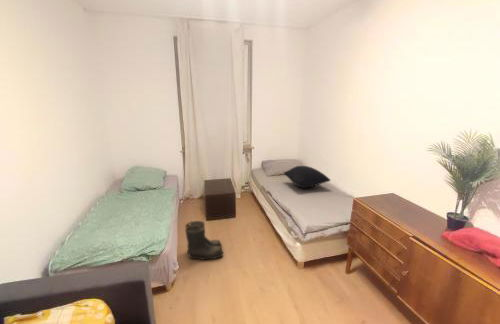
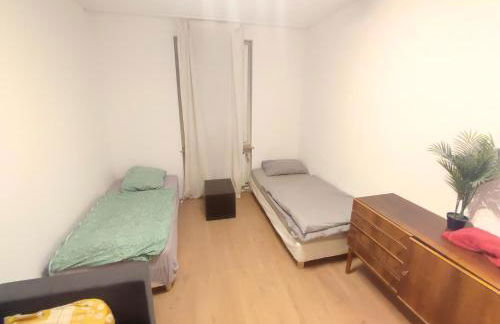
- boots (204, 238)
- pillow (305, 176)
